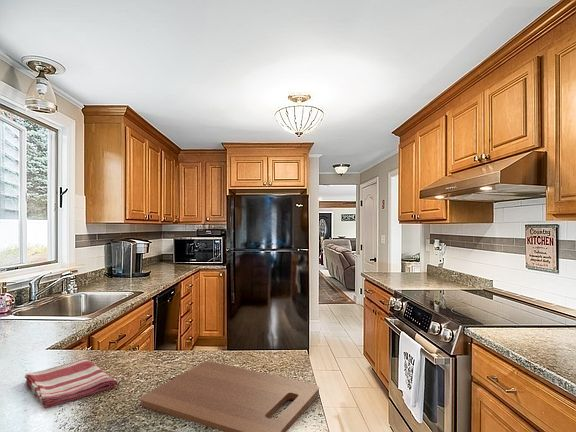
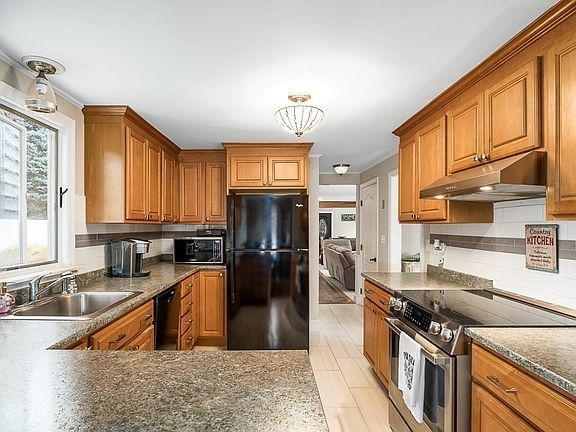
- dish towel (69, 379)
- cutting board (232, 395)
